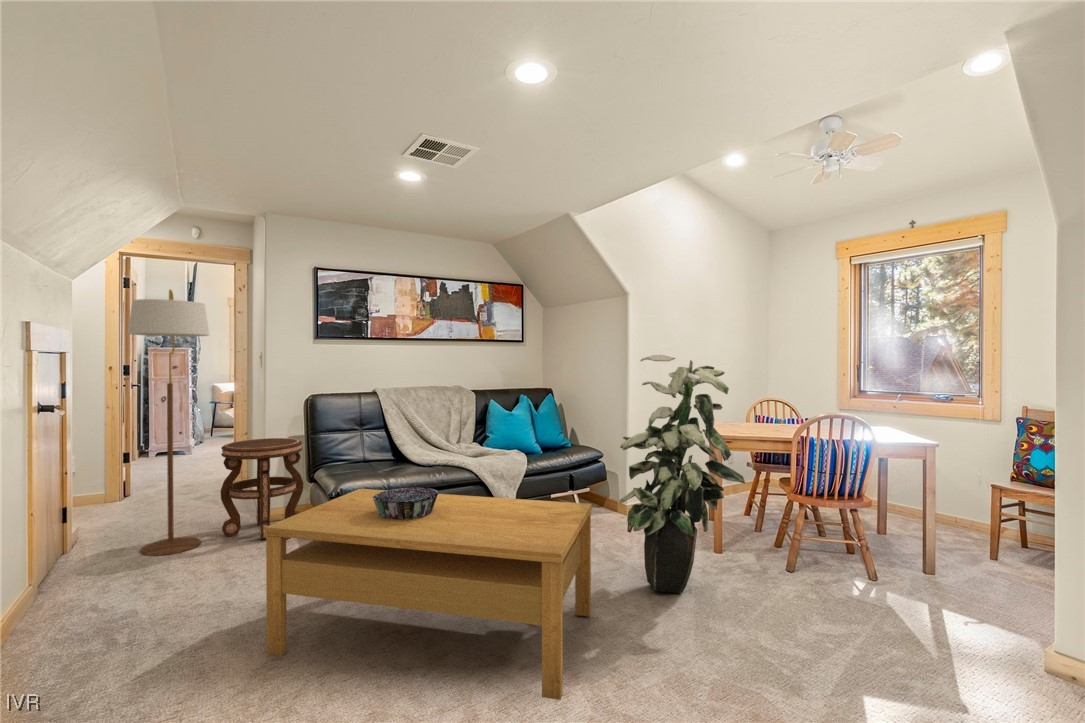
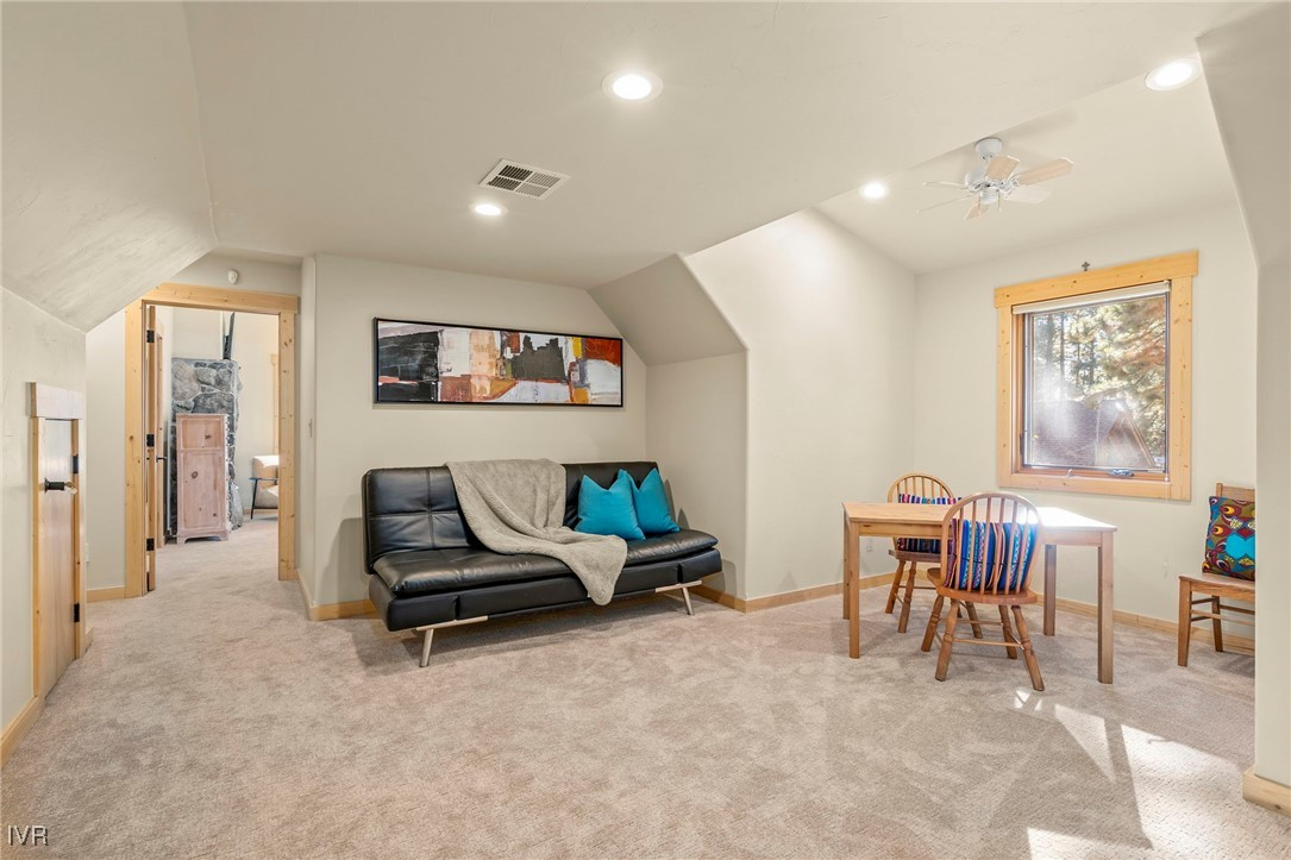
- side table (263, 487)
- decorative bowl (406, 503)
- coffee table (440, 573)
- indoor plant (672, 469)
- floor lamp (170, 417)
